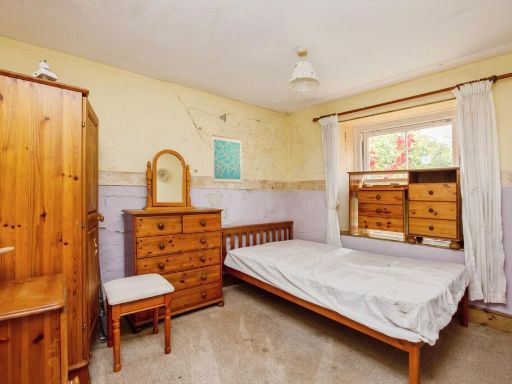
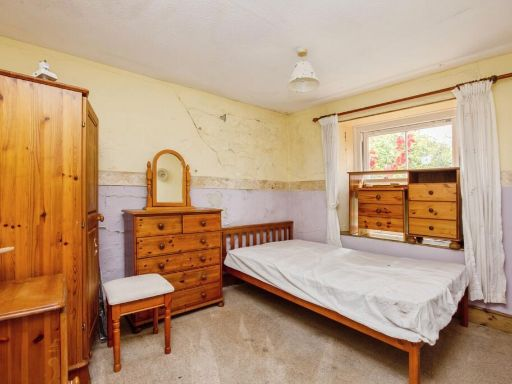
- wall art (227, 160)
